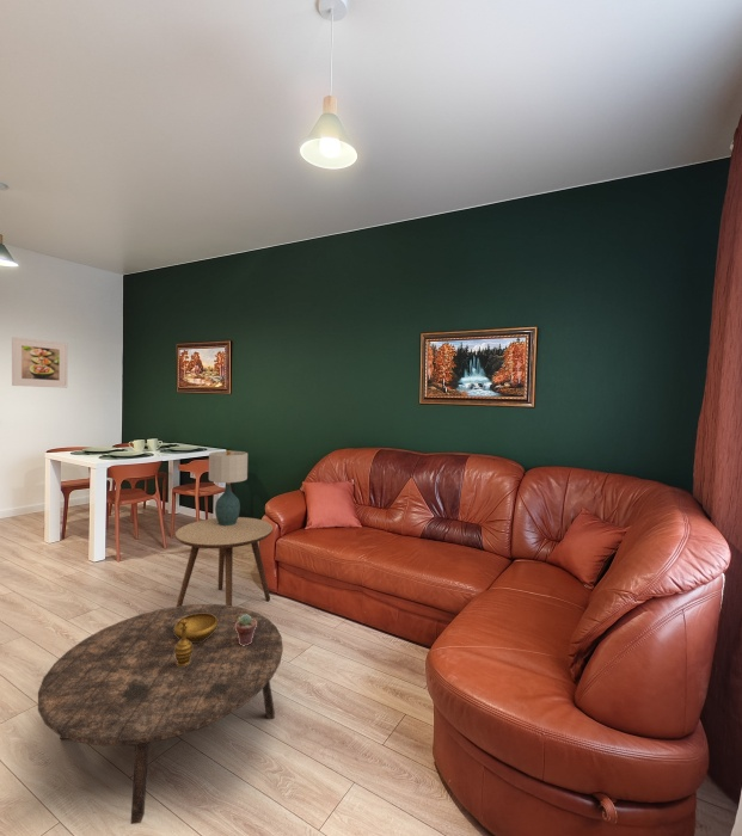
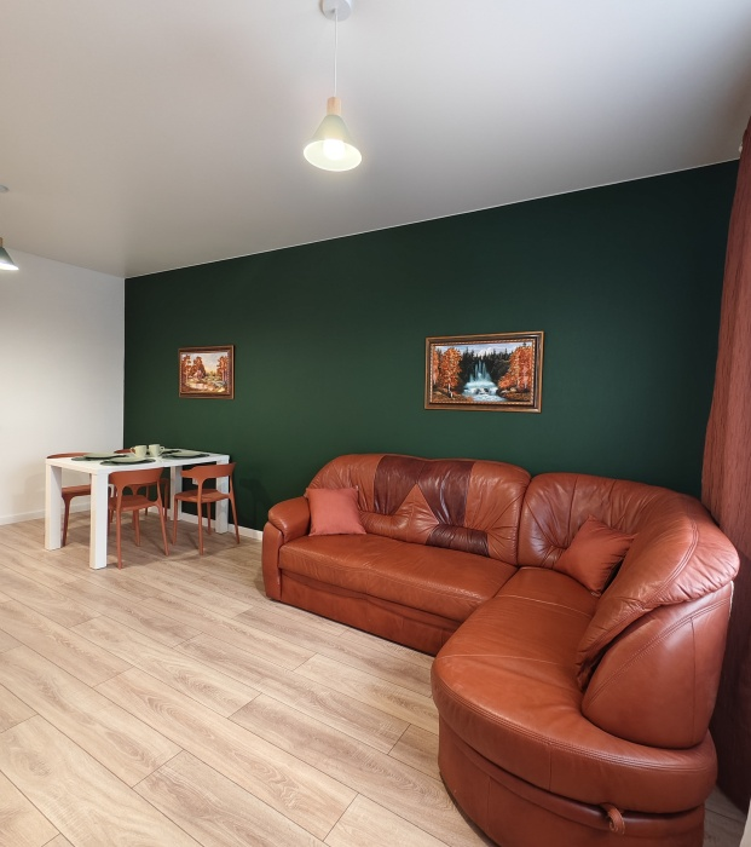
- potted succulent (245, 627)
- coffee table (172, 689)
- table lamp (227, 486)
- side table (225, 567)
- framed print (41, 363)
- decorative bowl (192, 623)
